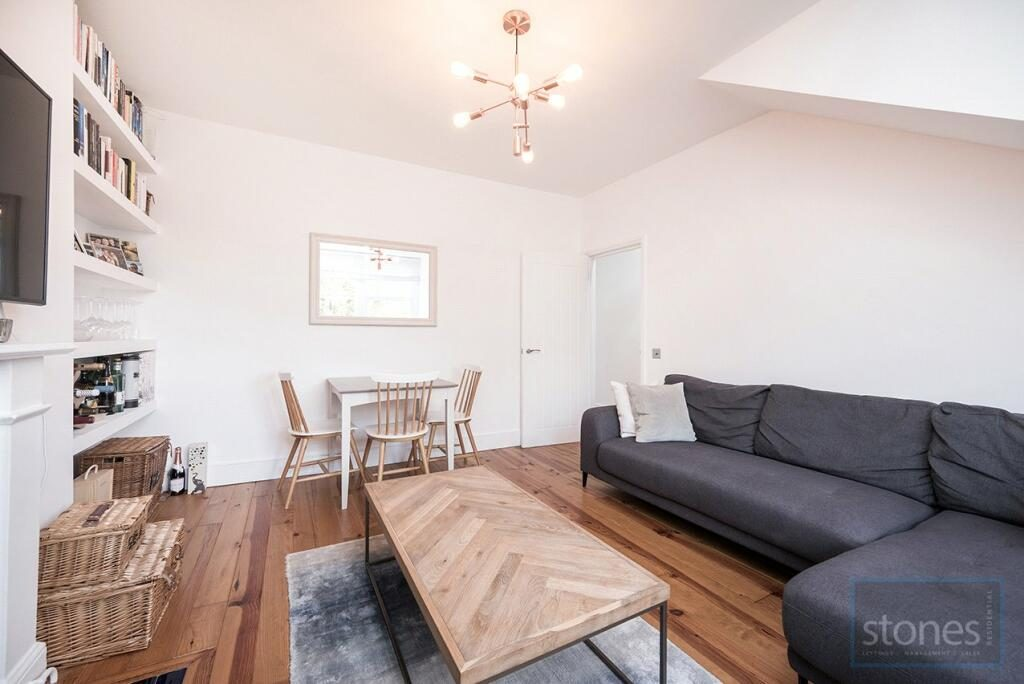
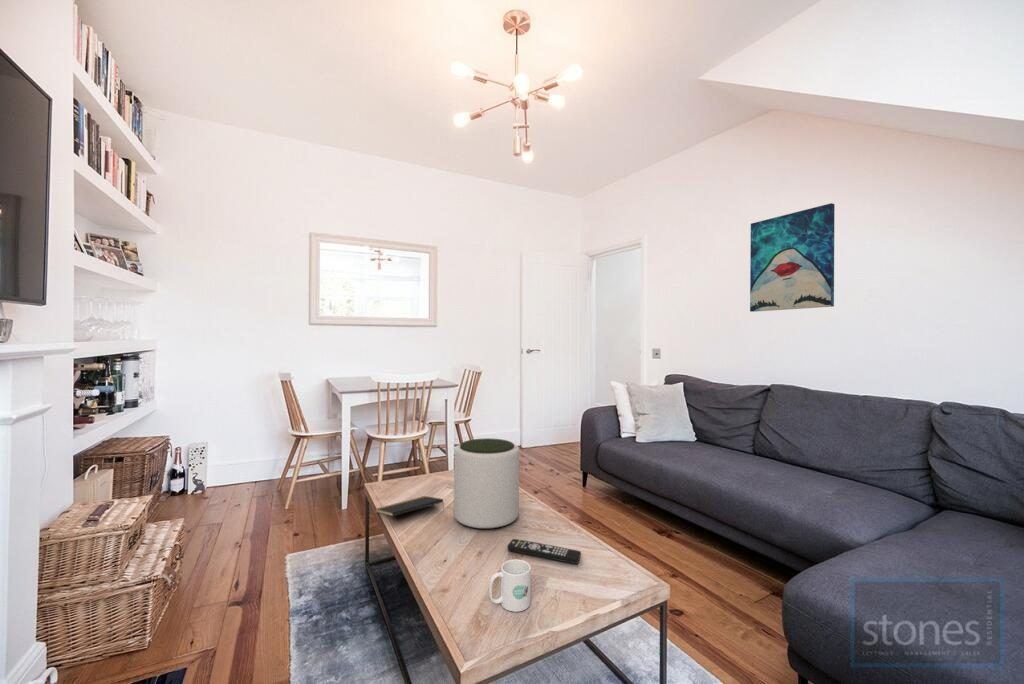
+ remote control (543, 551)
+ notepad (409, 505)
+ wall art (789, 261)
+ plant pot (486, 480)
+ mug (509, 585)
